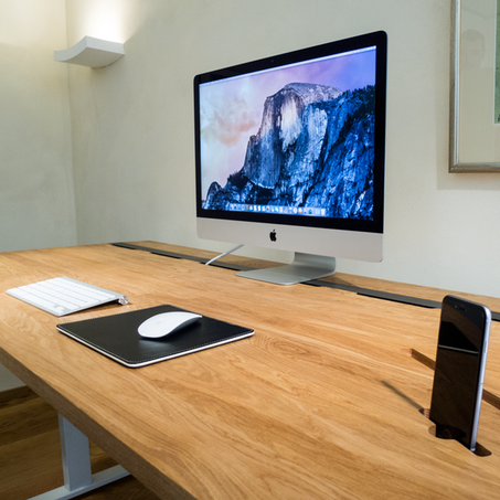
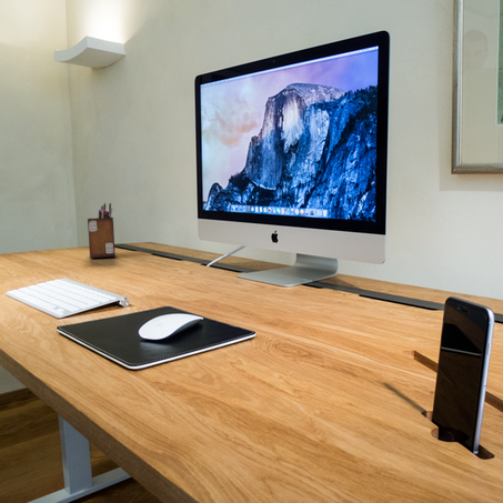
+ desk organizer (101, 229)
